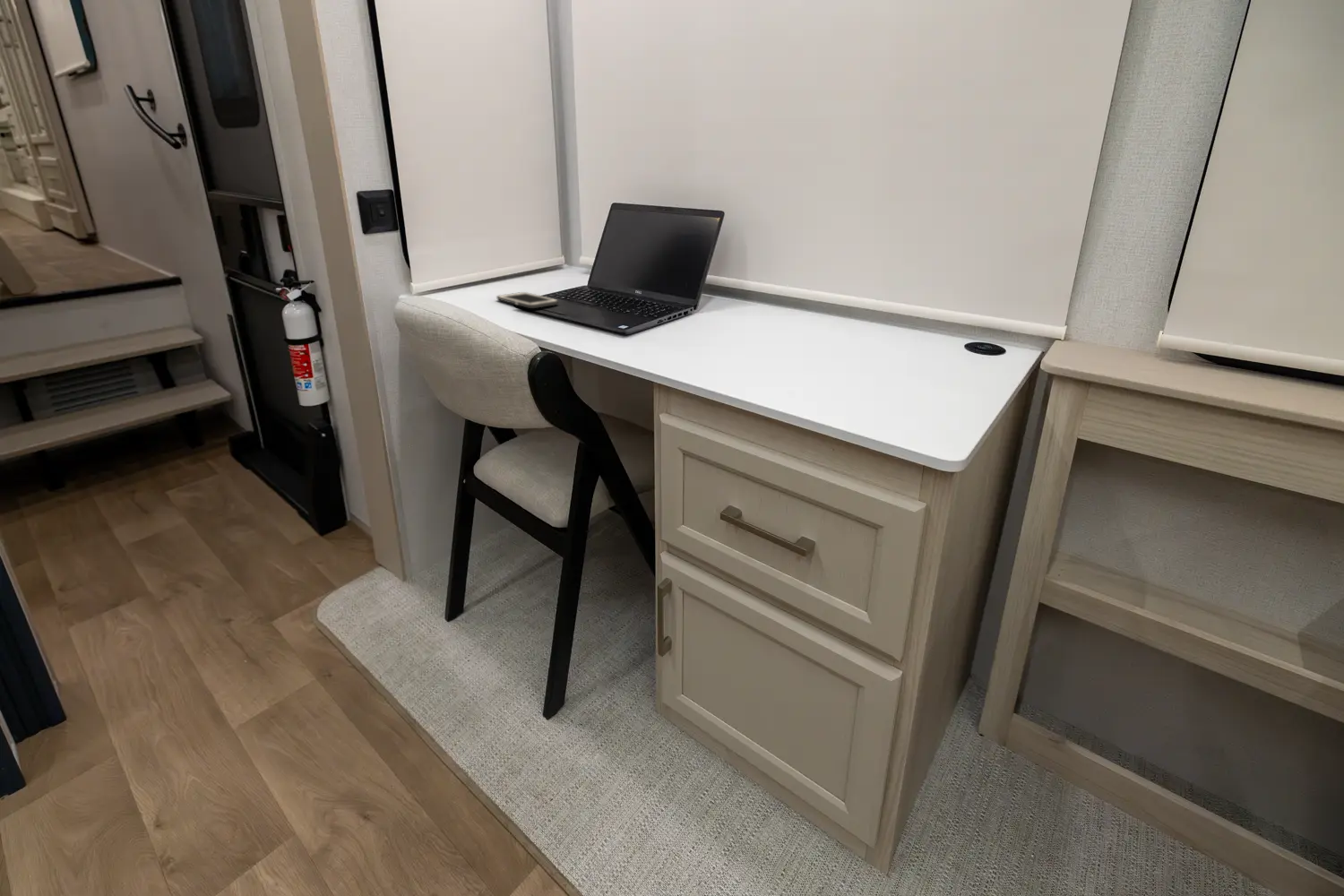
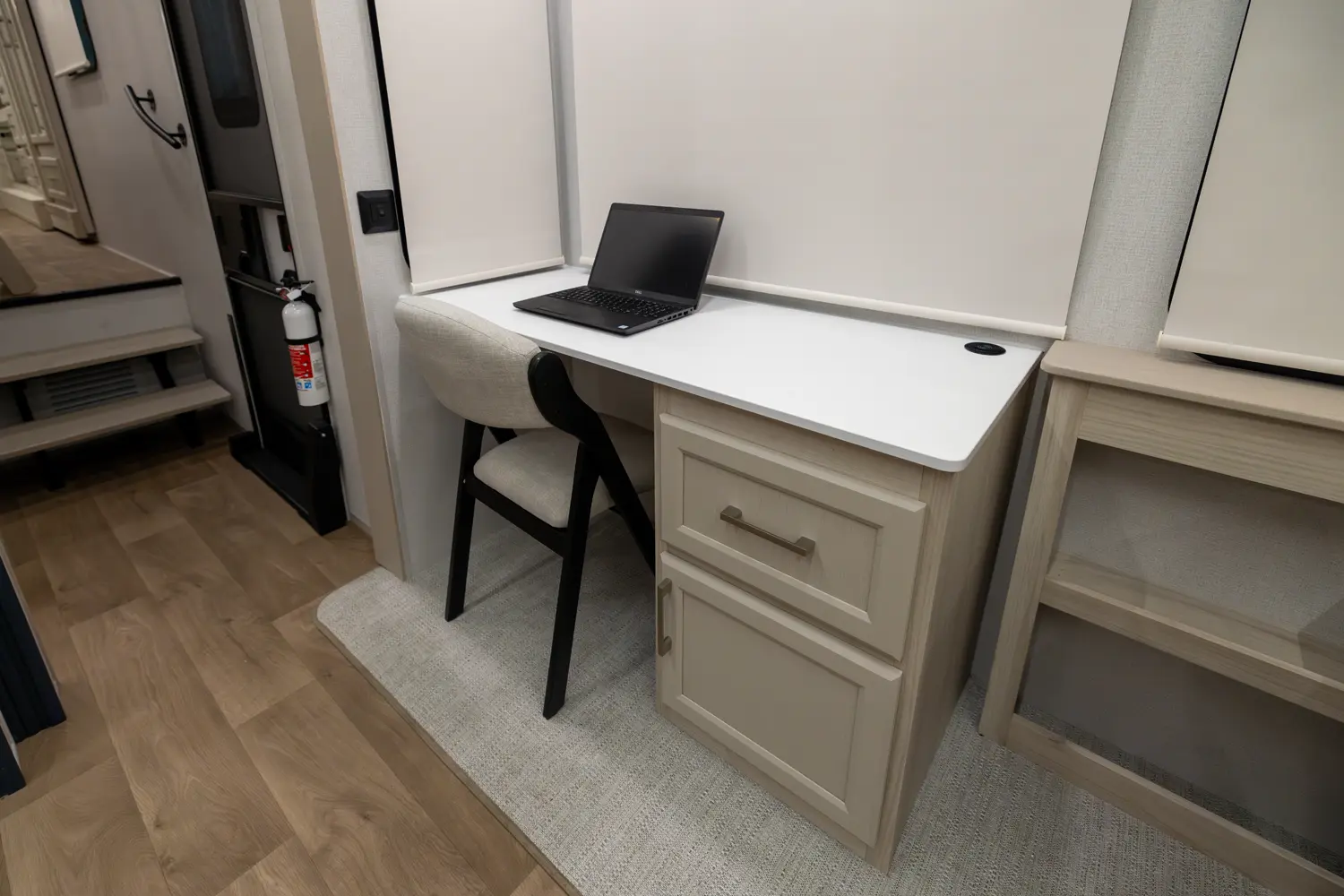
- cell phone (527, 299)
